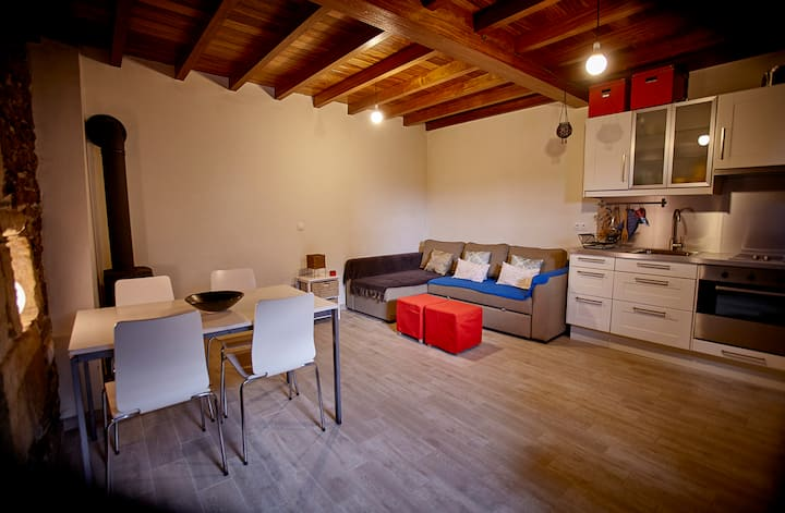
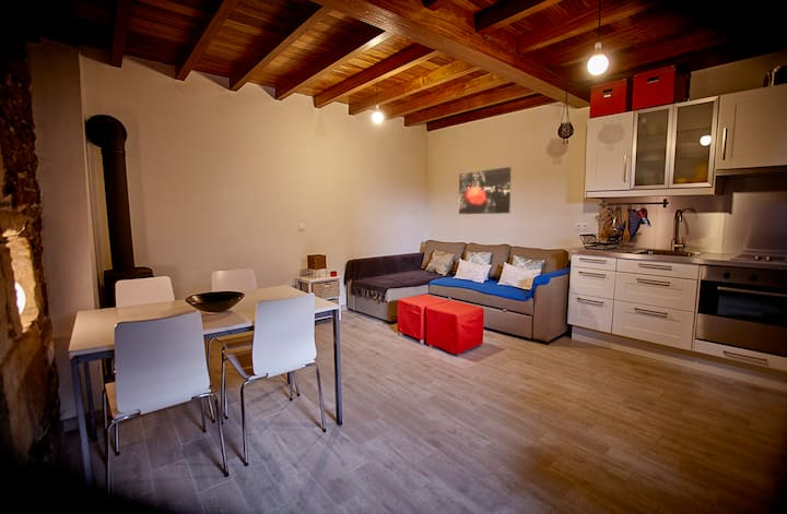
+ wall art (482, 192)
